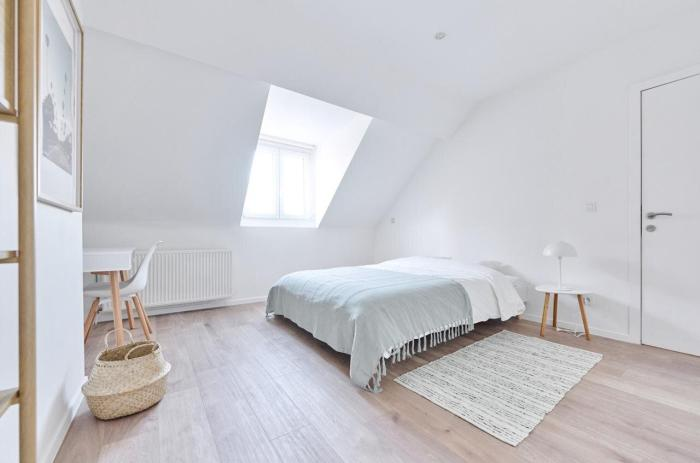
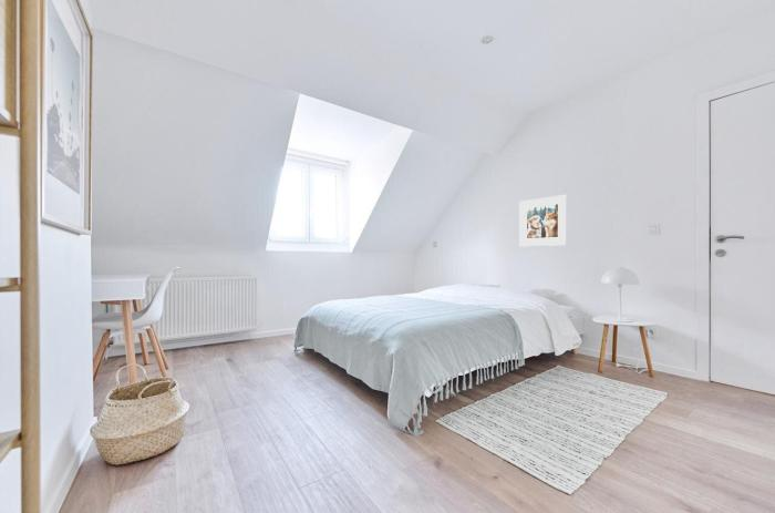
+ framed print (541, 222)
